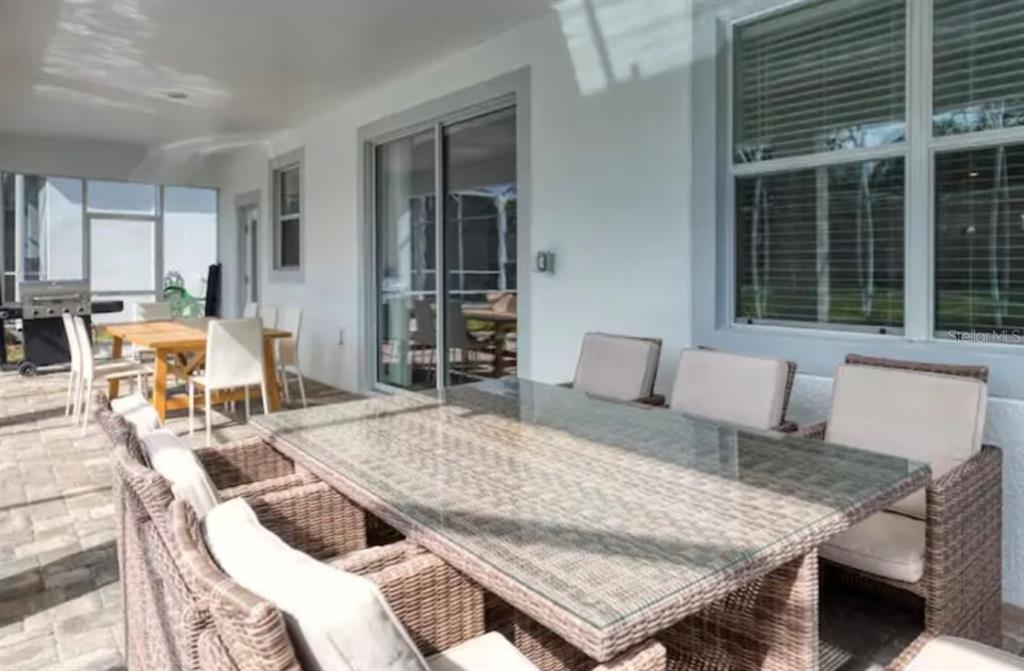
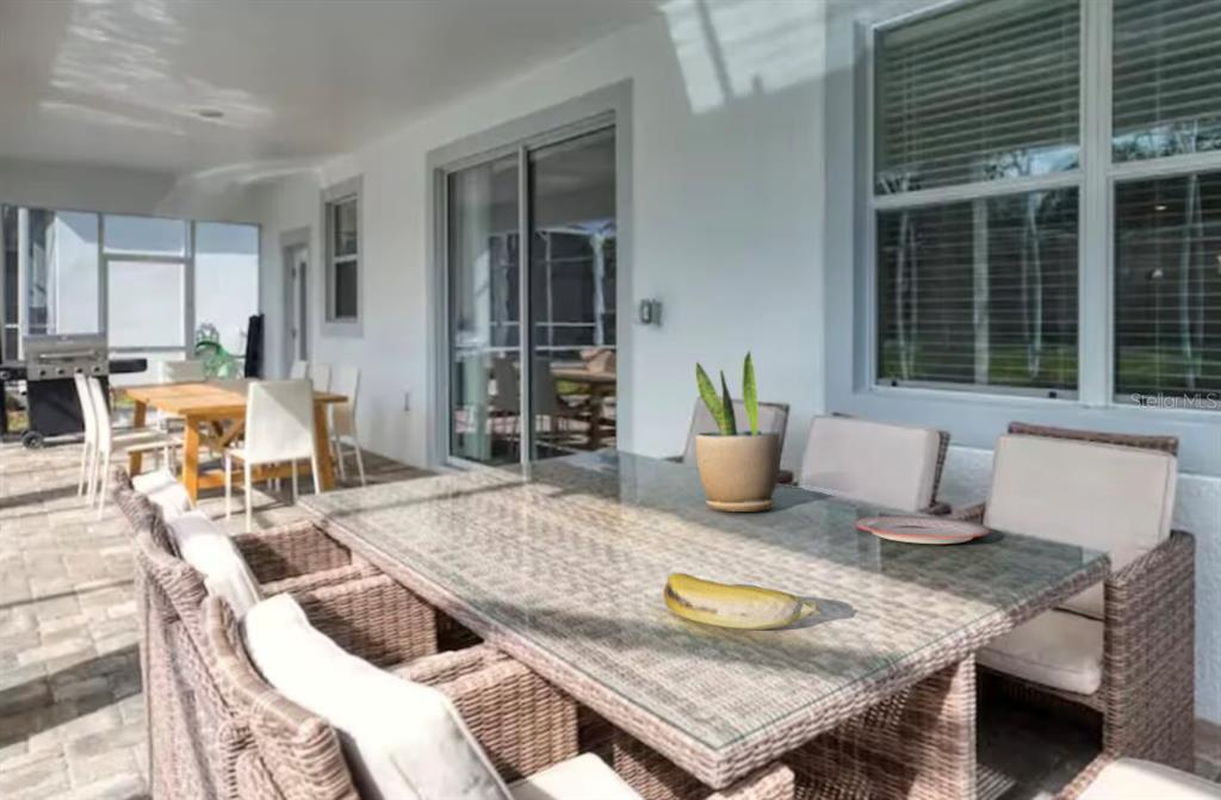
+ plate (921, 529)
+ potted plant (736, 429)
+ banana (737, 597)
